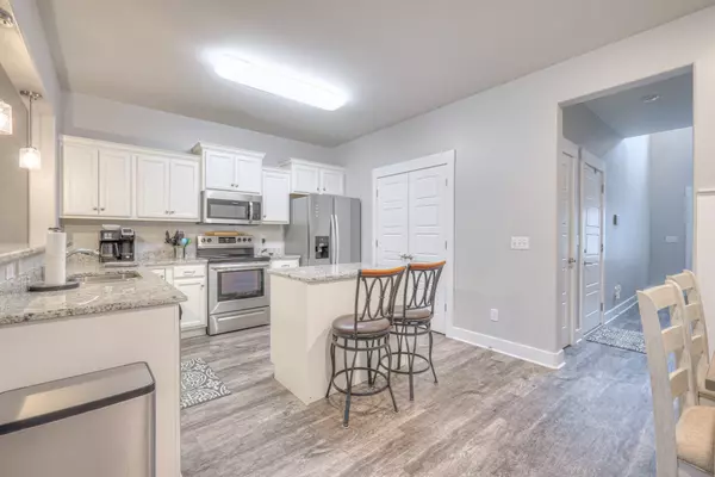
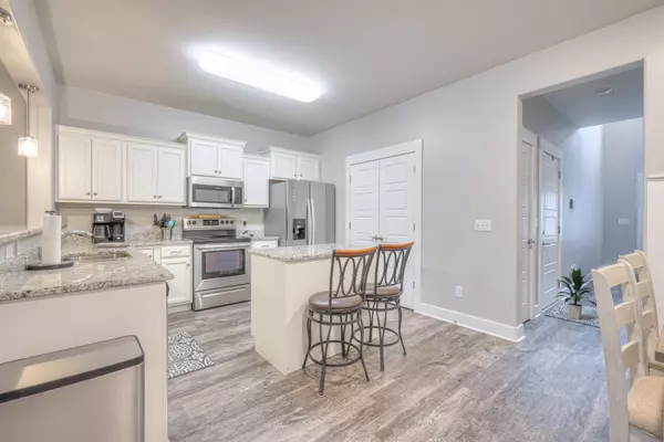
+ indoor plant (577, 294)
